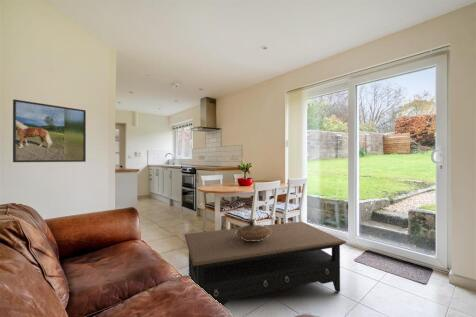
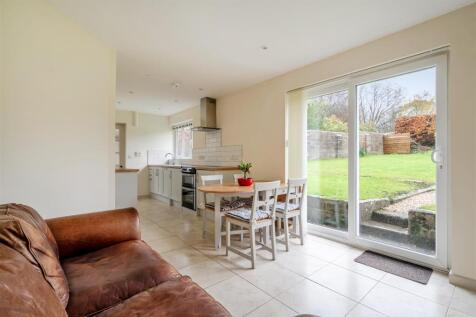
- coffee table (261, 261)
- decorative bowl (253, 229)
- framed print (52, 133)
